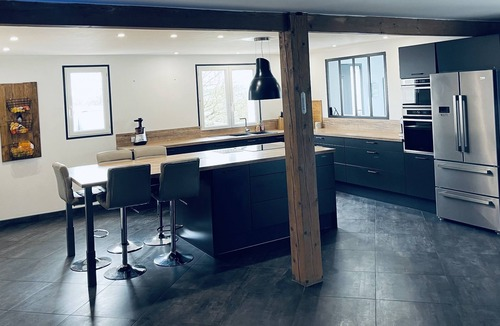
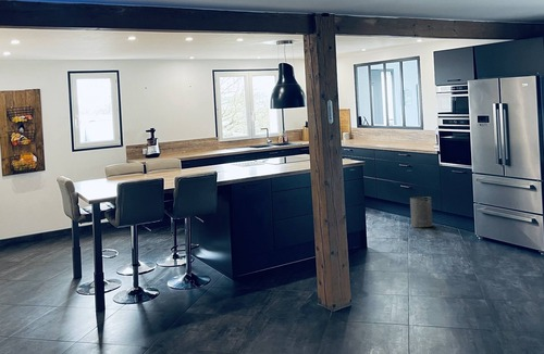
+ trash can (421, 212)
